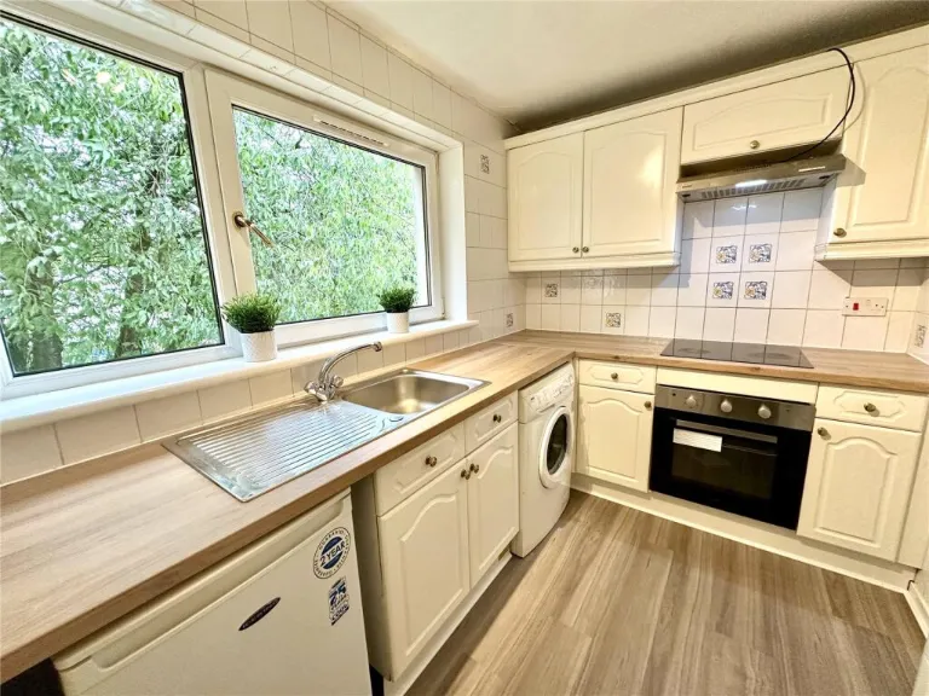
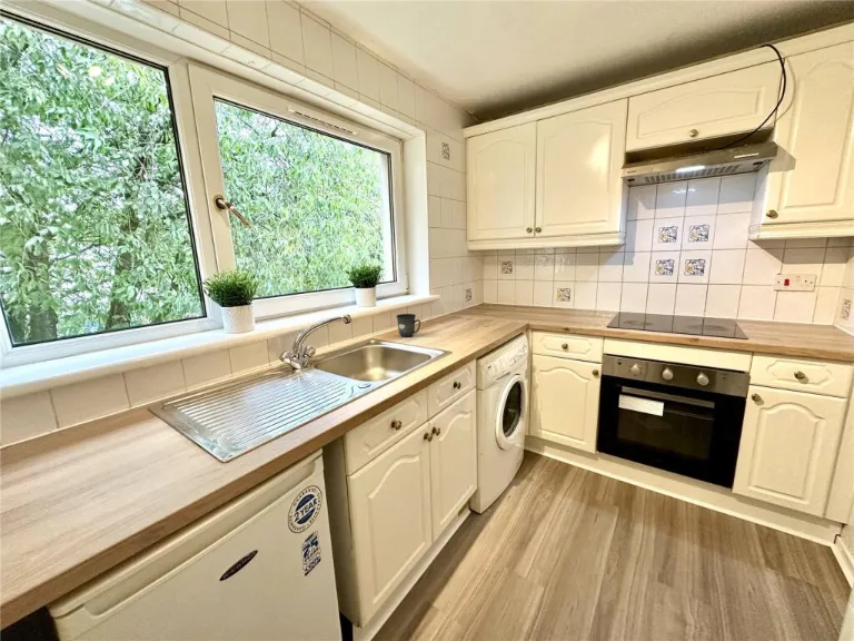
+ mug (409, 325)
